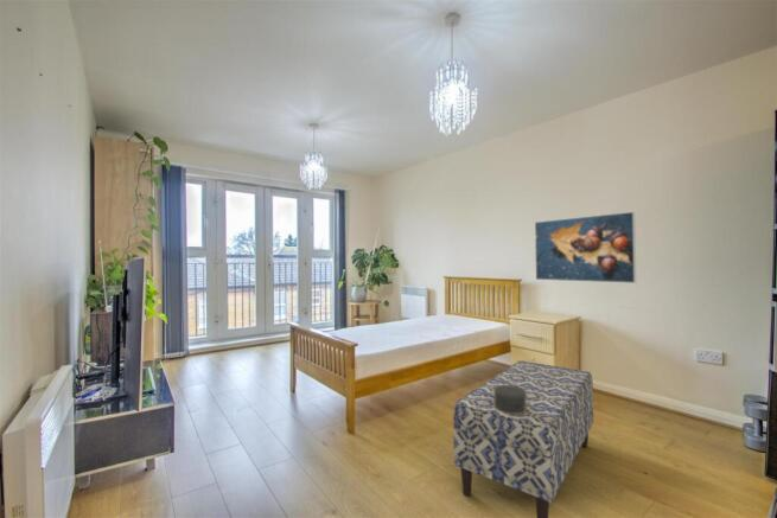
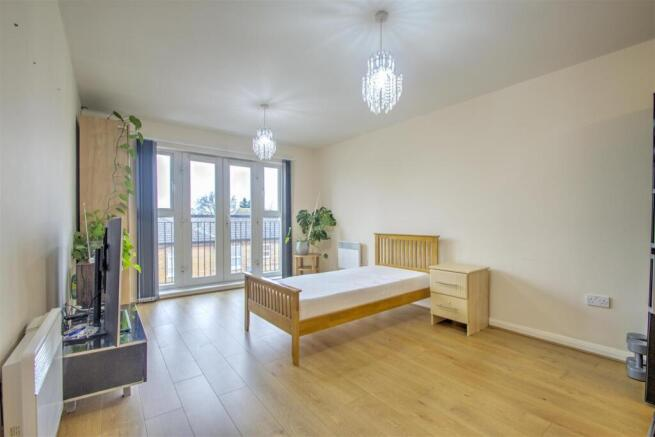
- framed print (580, 249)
- bench (530, 426)
- decorative box (509, 398)
